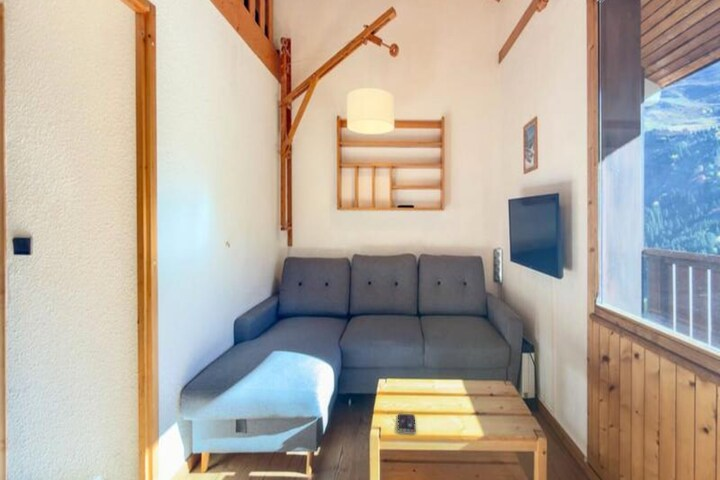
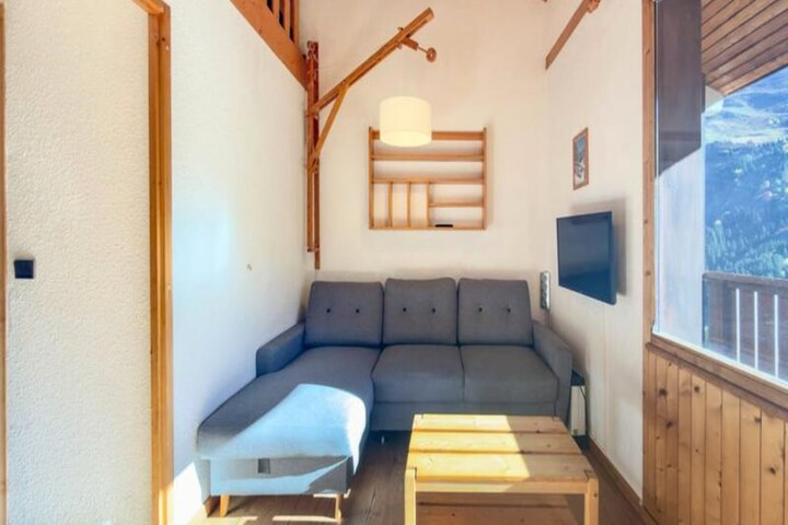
- smartphone (406, 423)
